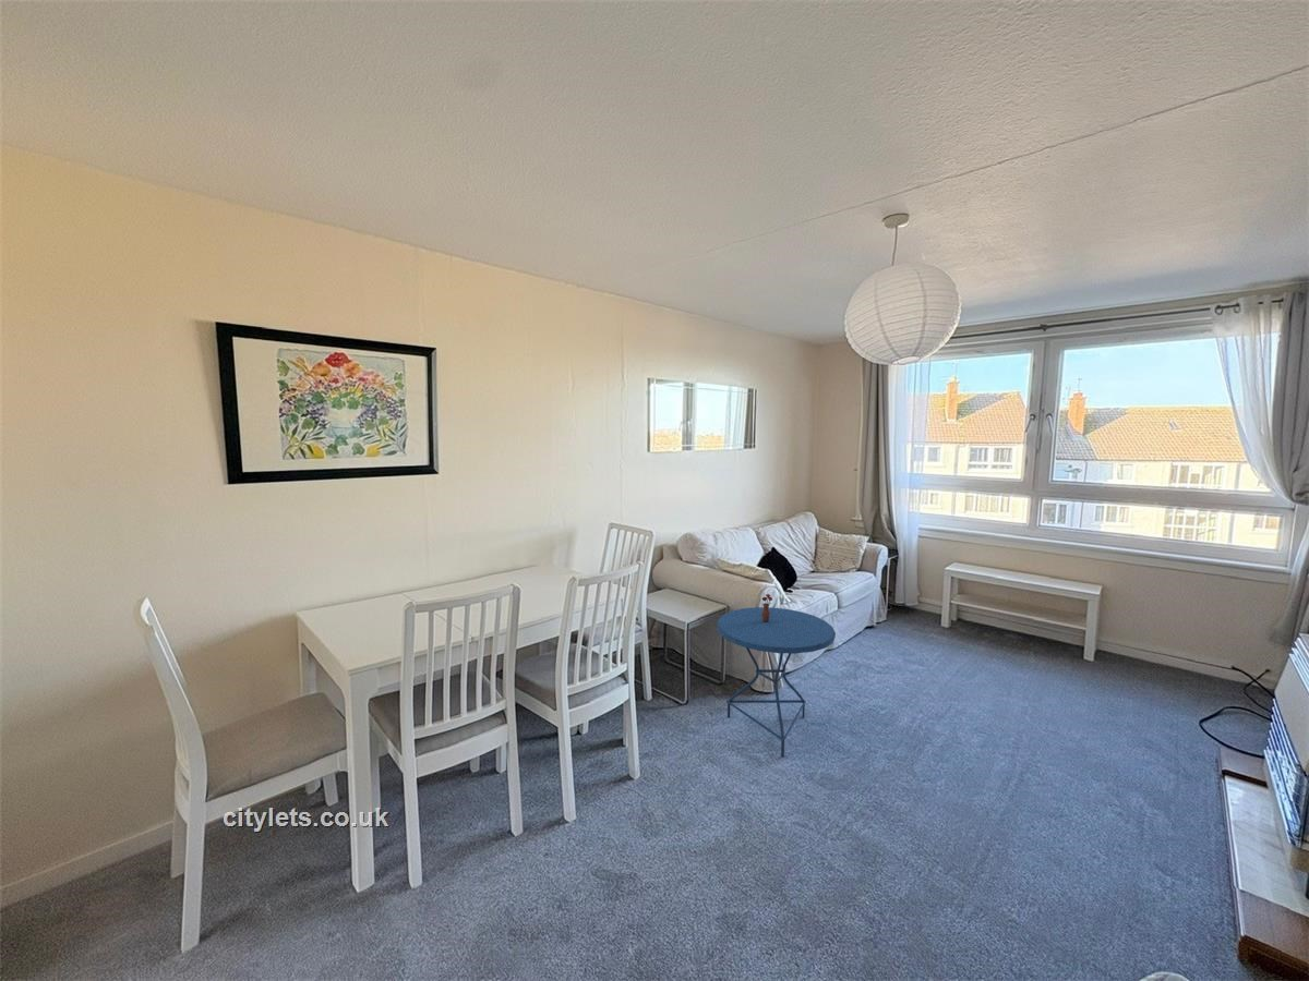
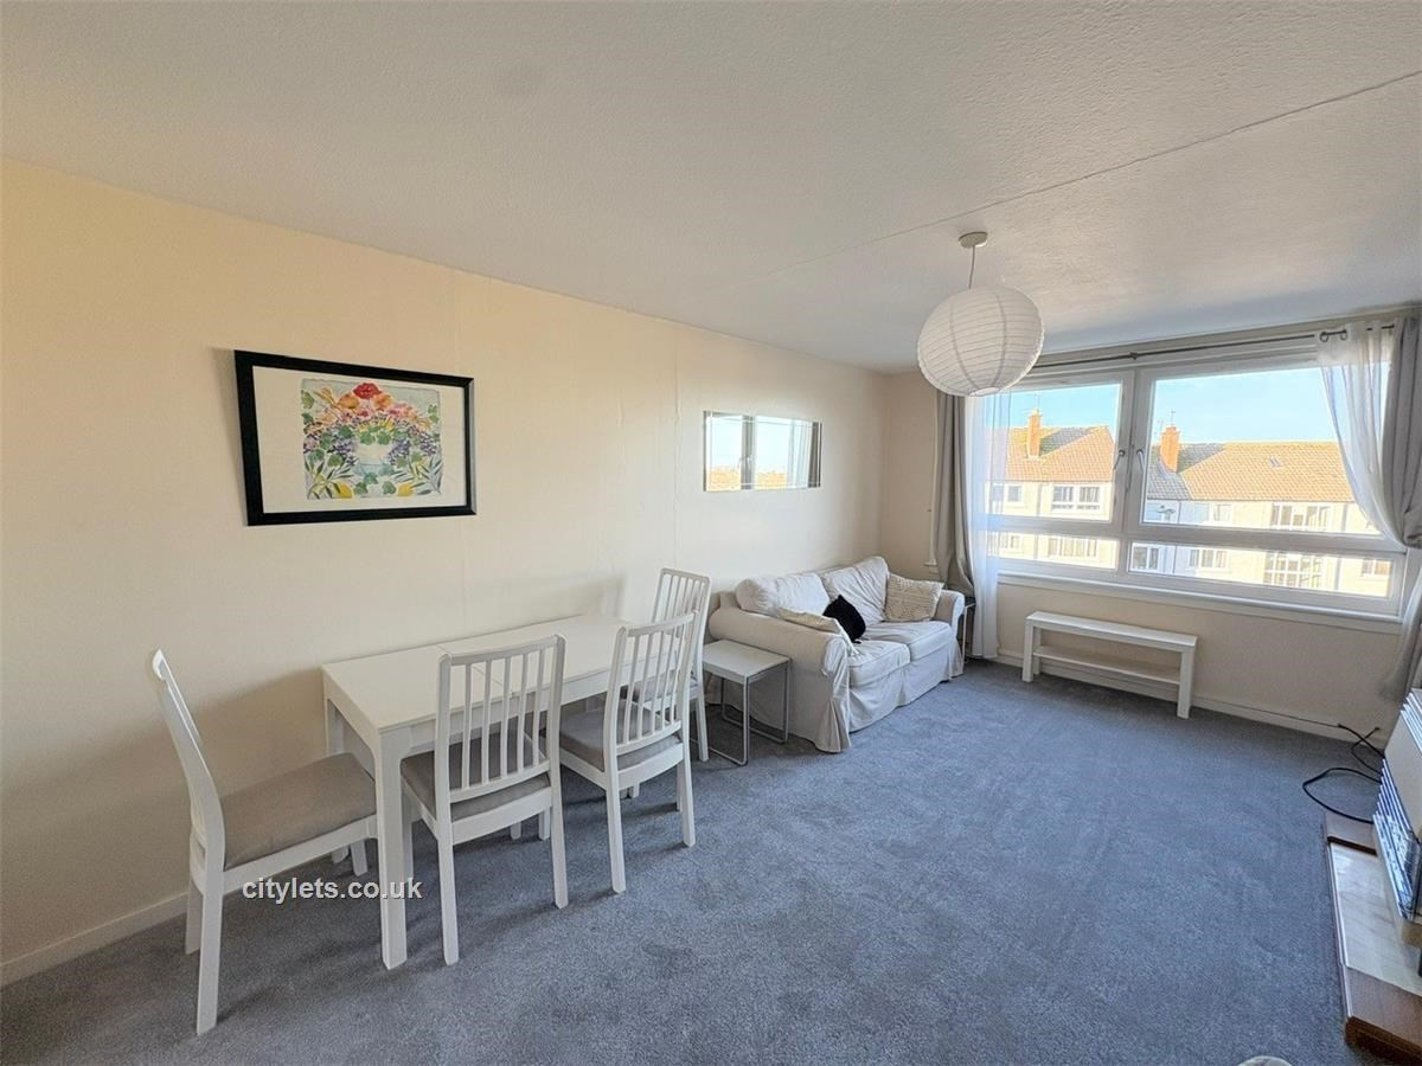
- side table (778, 665)
